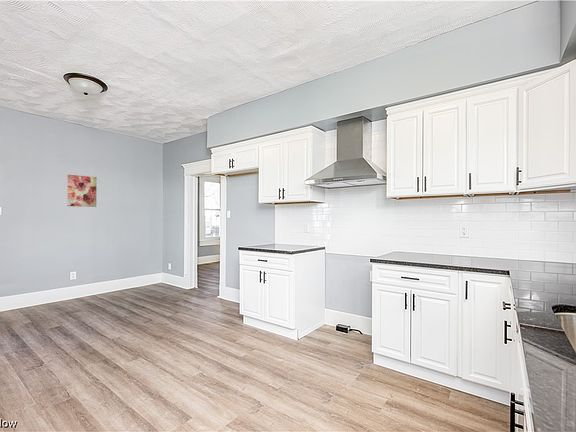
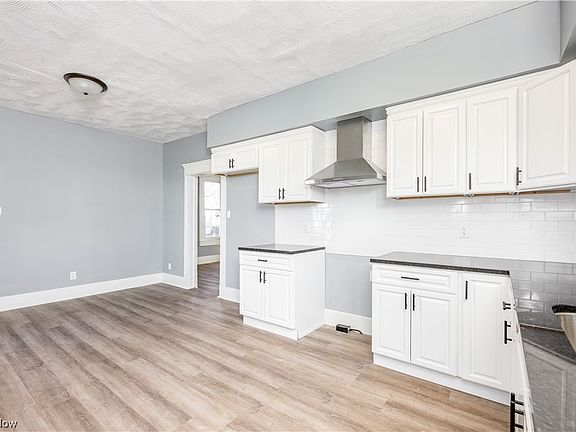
- wall art (82, 191)
